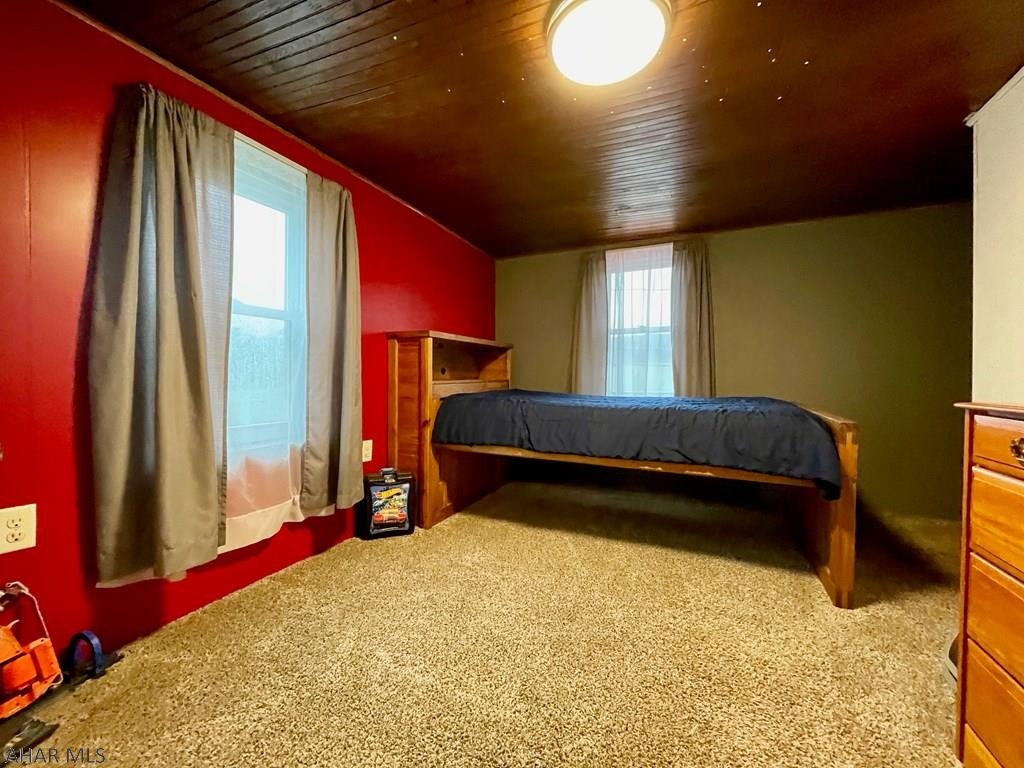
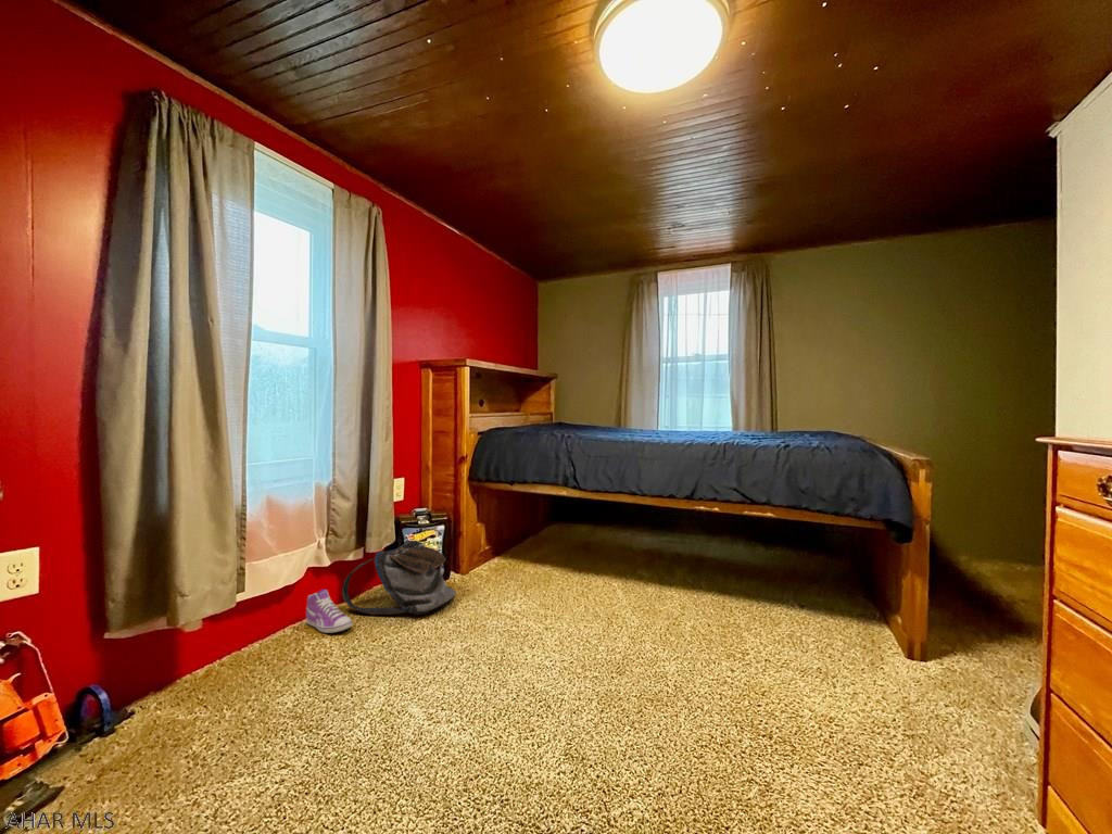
+ sneaker (327, 609)
+ backpack (408, 573)
